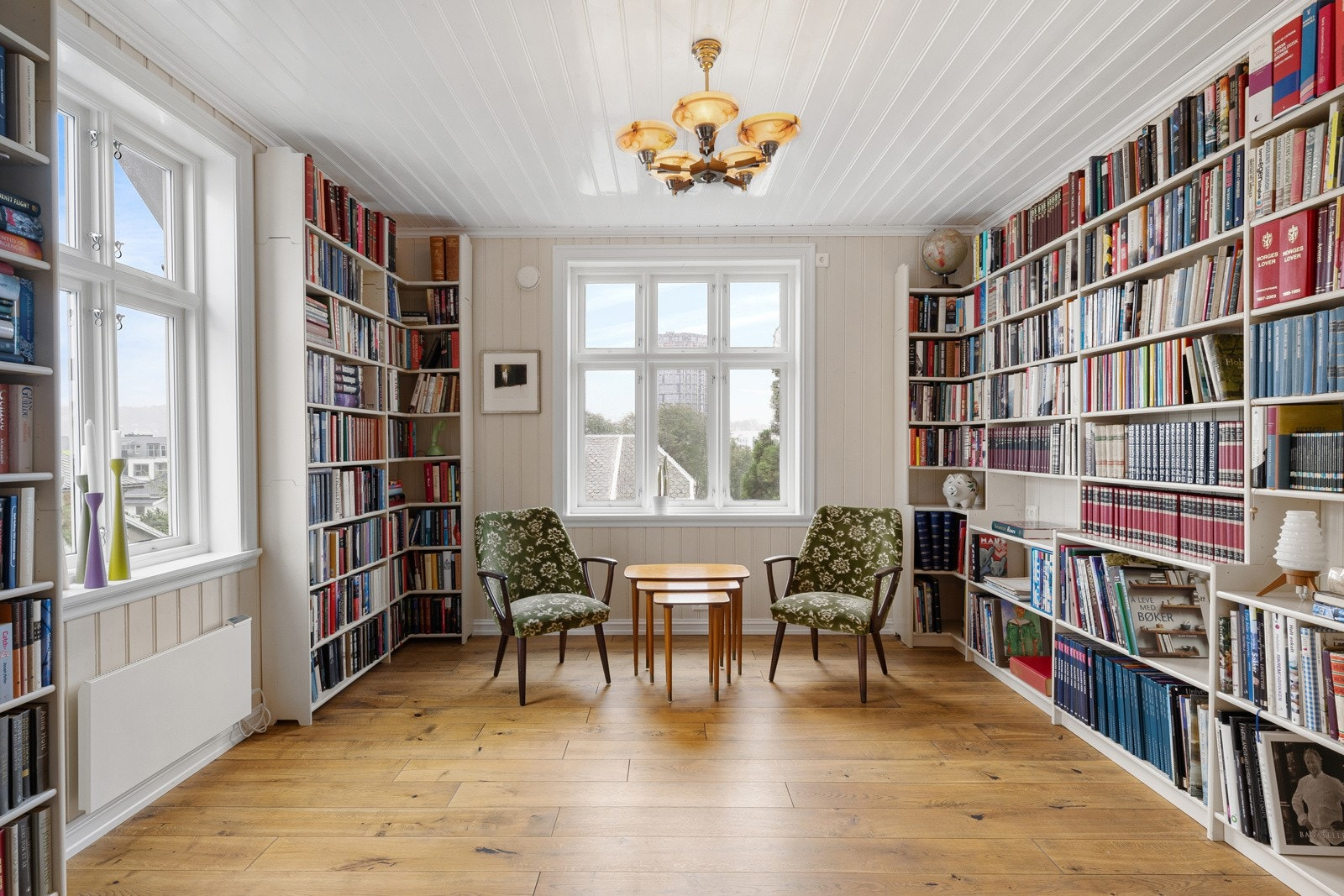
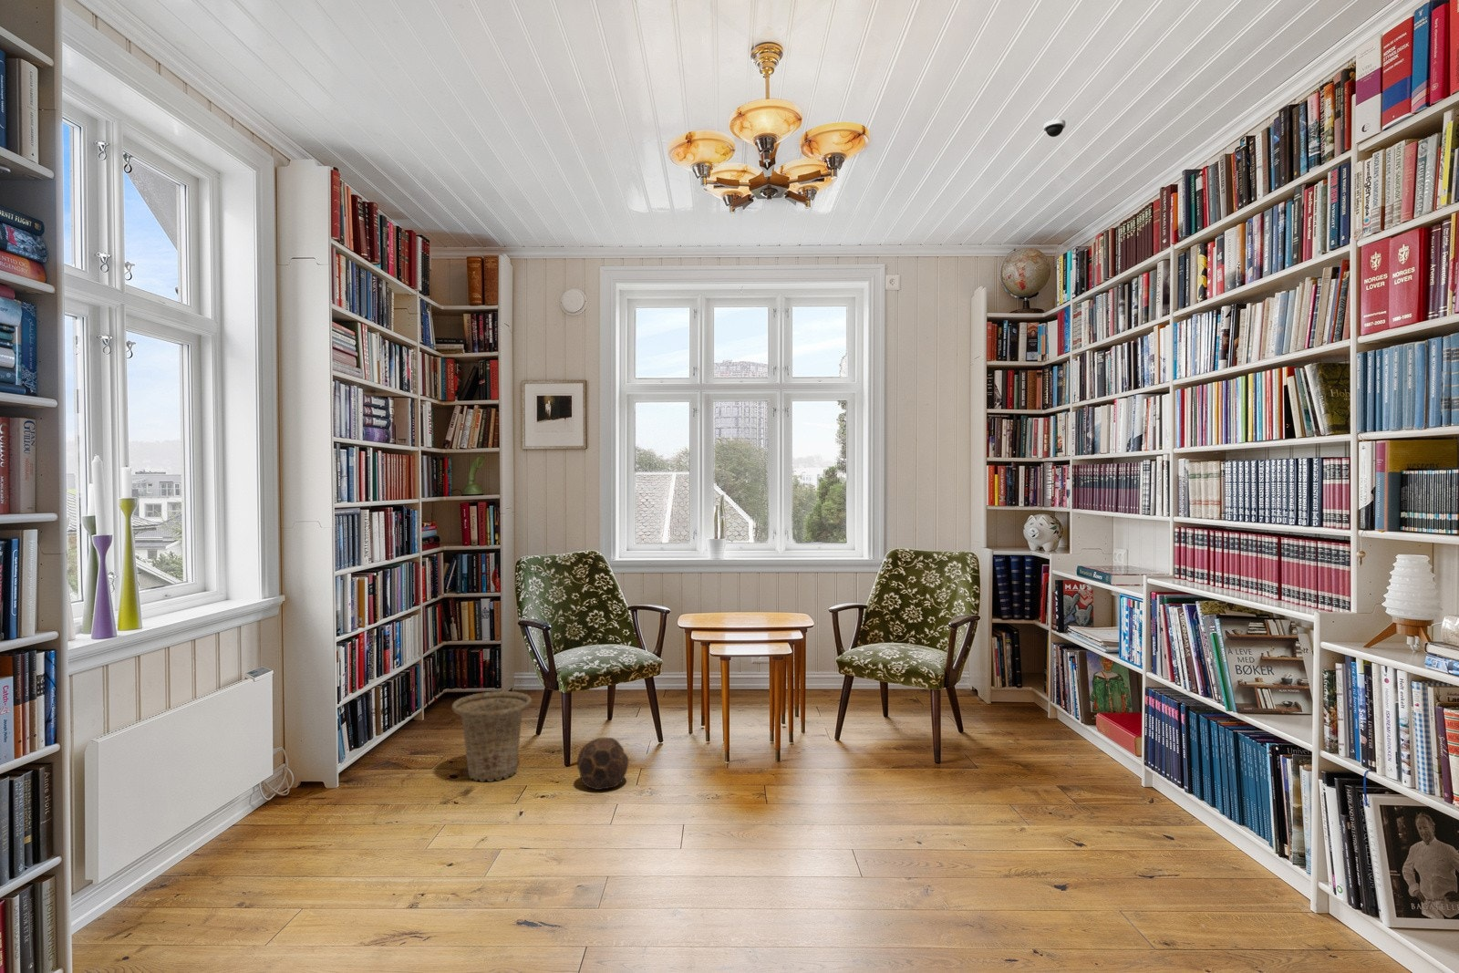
+ soccer ball (602, 760)
+ basket (493, 737)
+ dome security camera (1054, 129)
